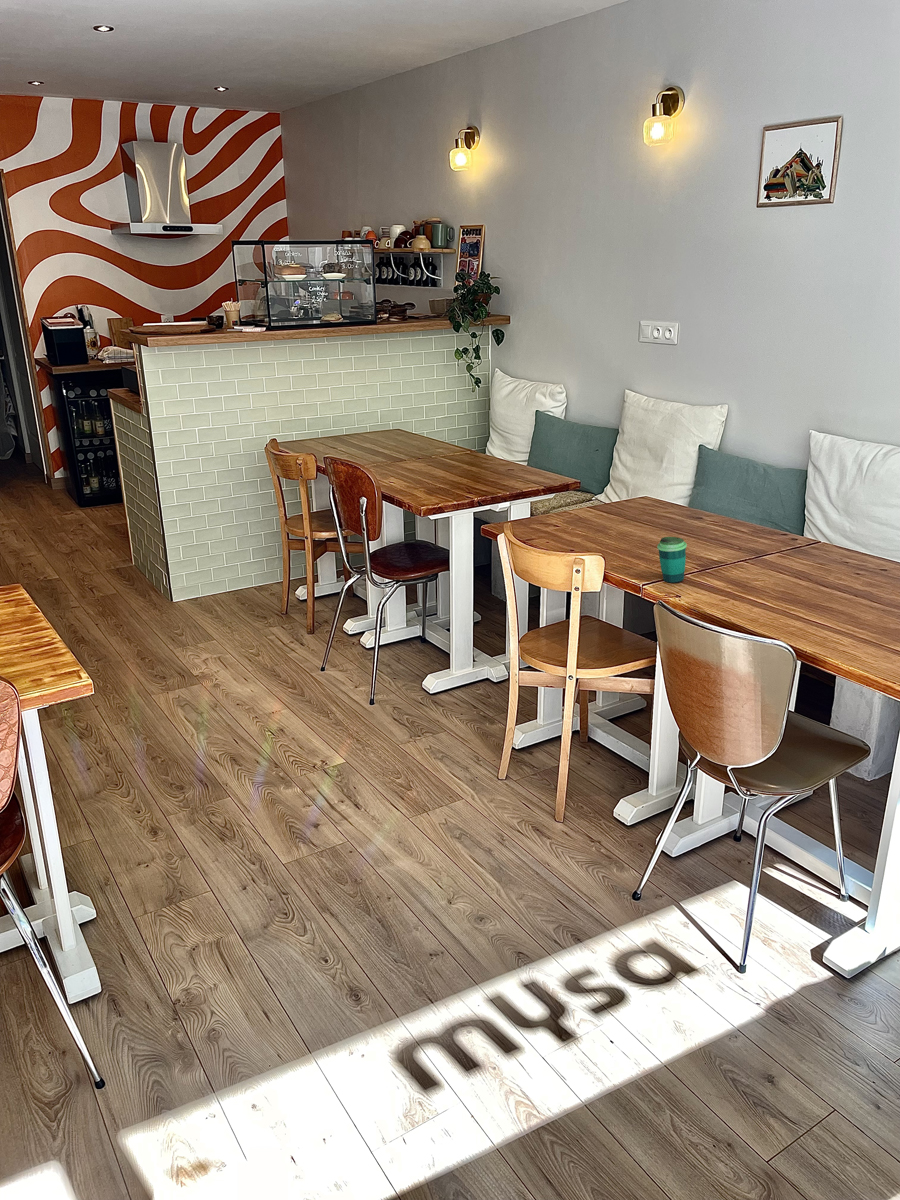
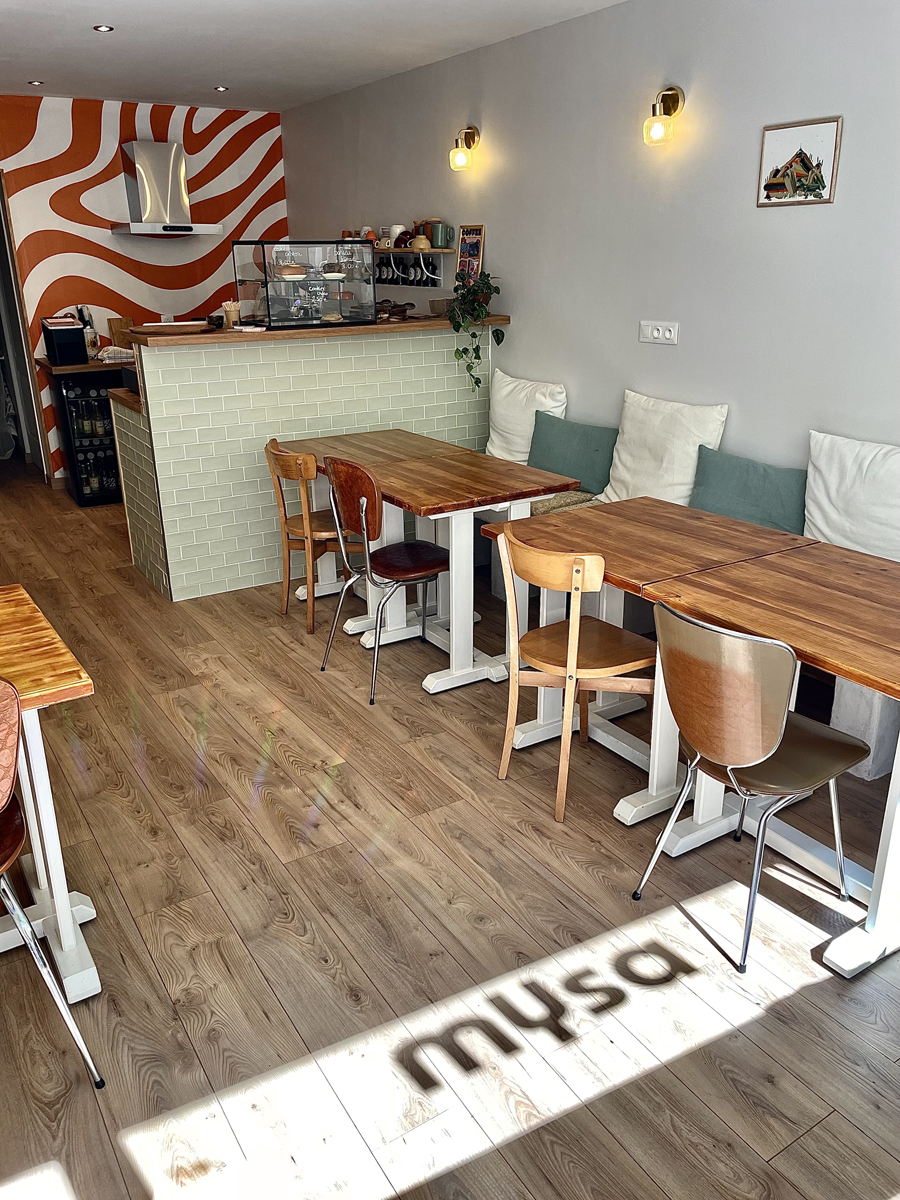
- cup (671, 560)
